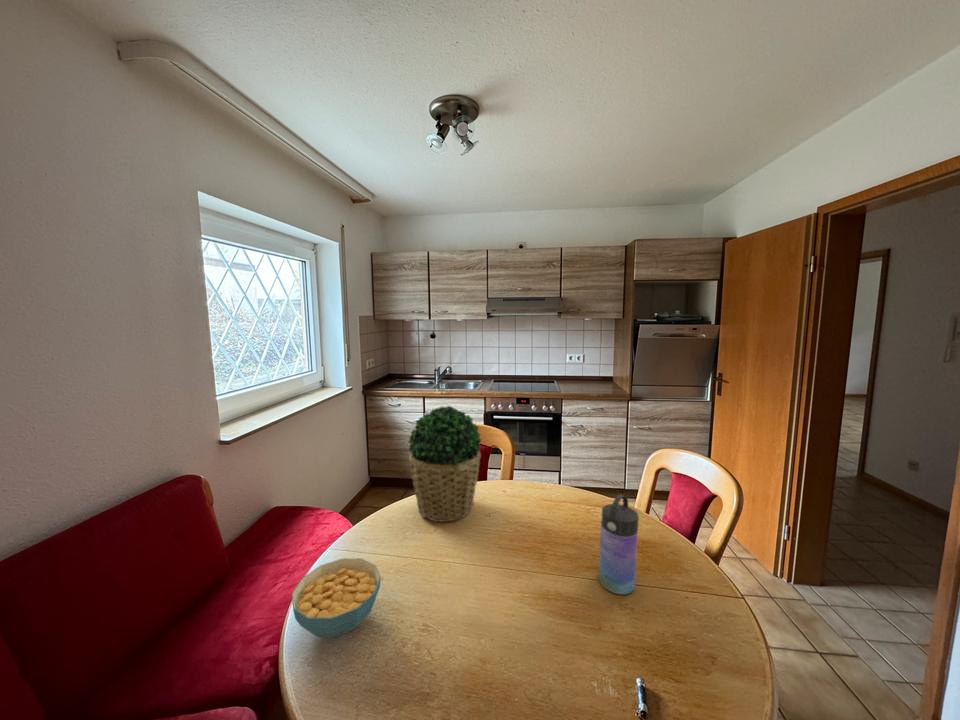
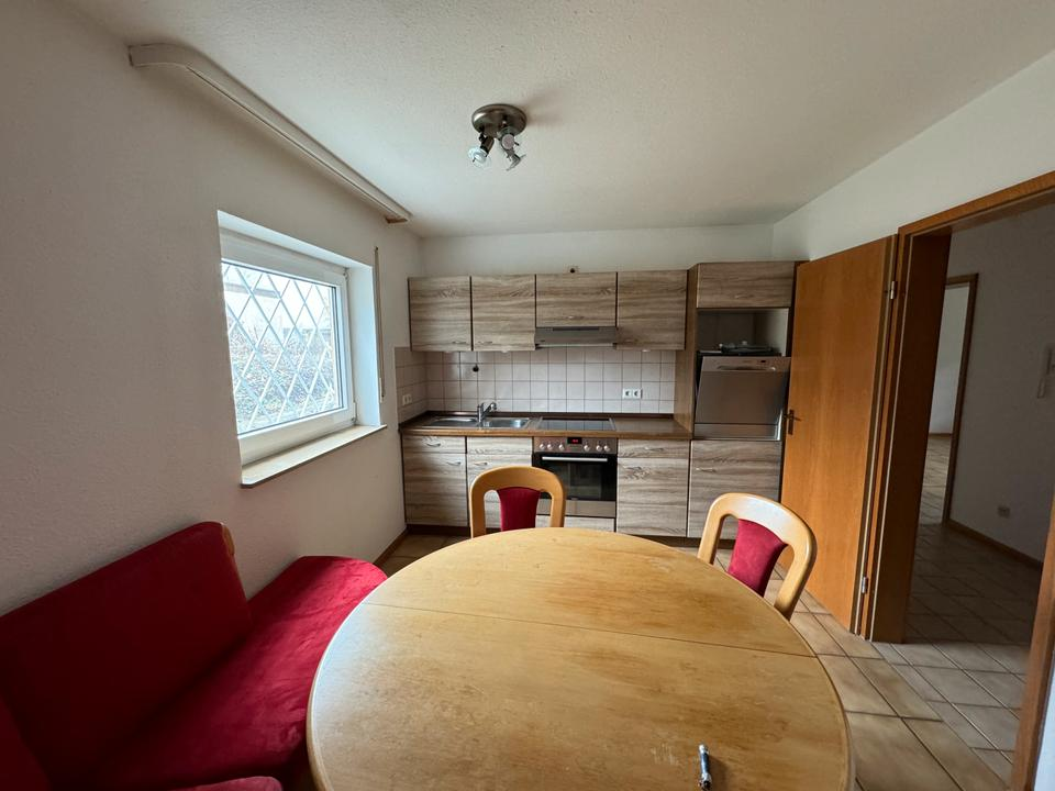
- water bottle (618, 539)
- cereal bowl (338, 603)
- potted plant (444, 459)
